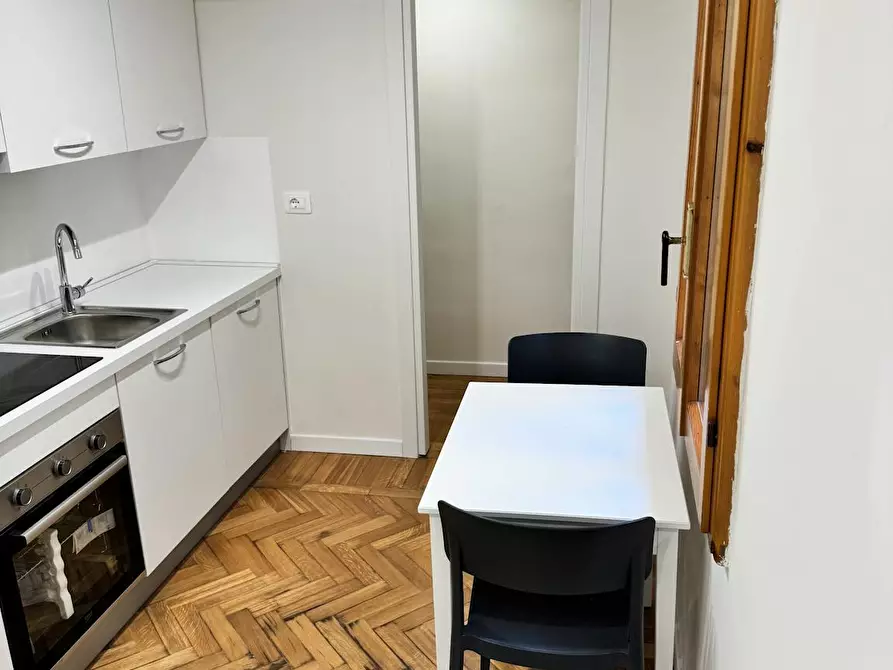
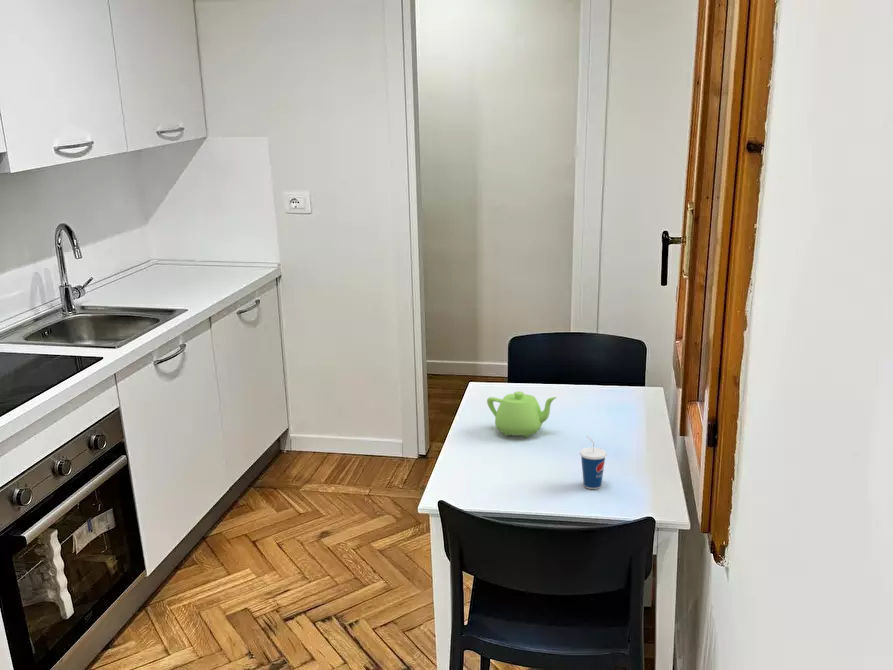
+ teapot (521, 412)
+ cup (593, 459)
